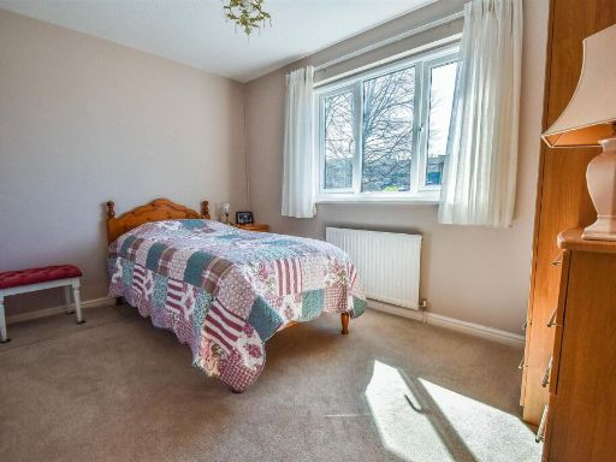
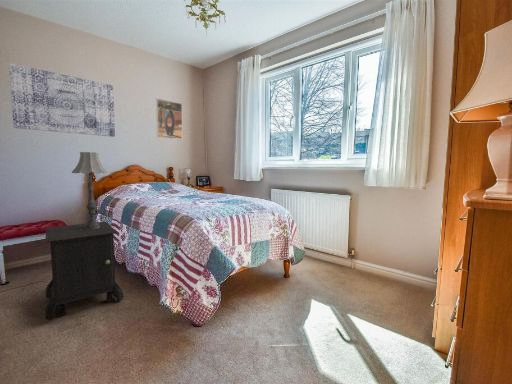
+ table lamp (90, 190)
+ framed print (169, 120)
+ wall art (68, 104)
+ nightstand (82, 264)
